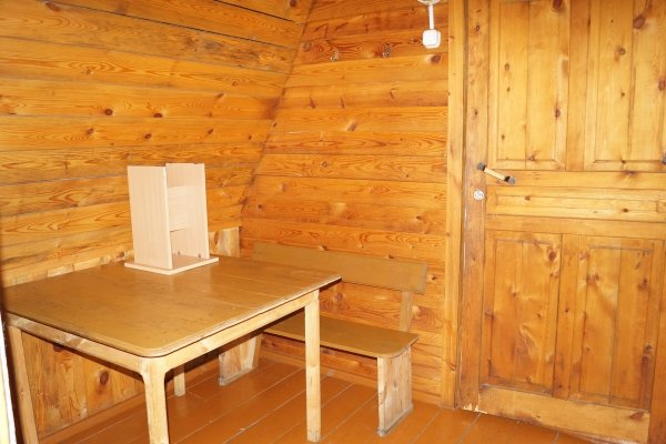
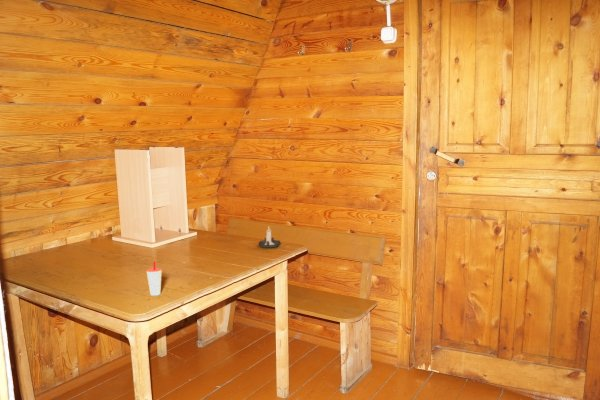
+ candle (269, 236)
+ cup (154, 277)
